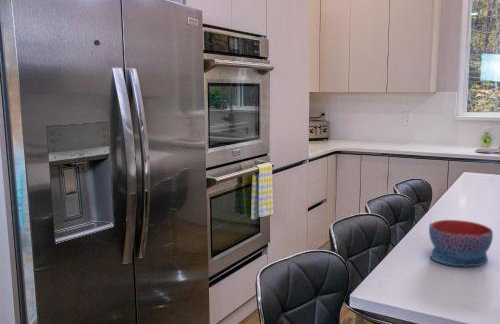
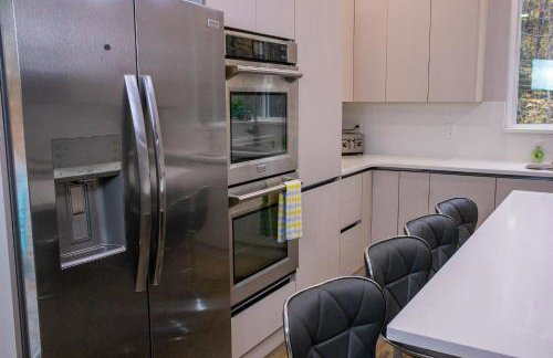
- bowl (459, 242)
